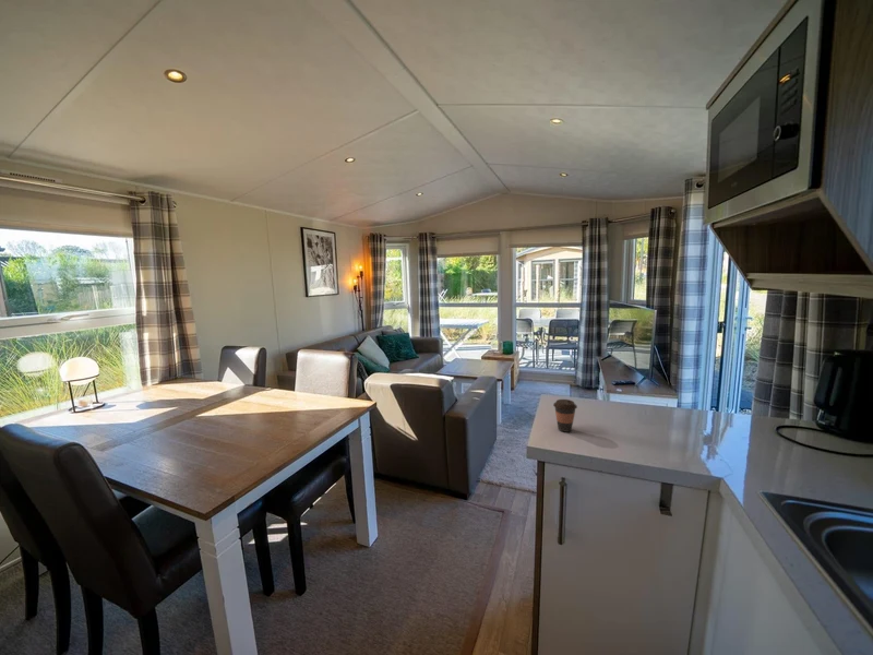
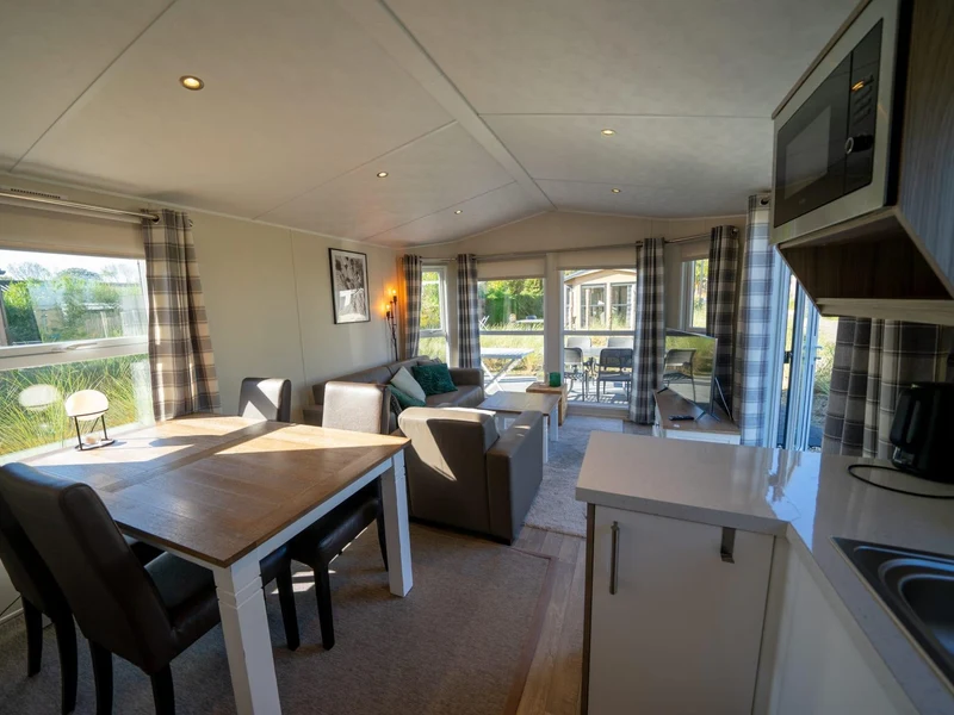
- coffee cup (564, 415)
